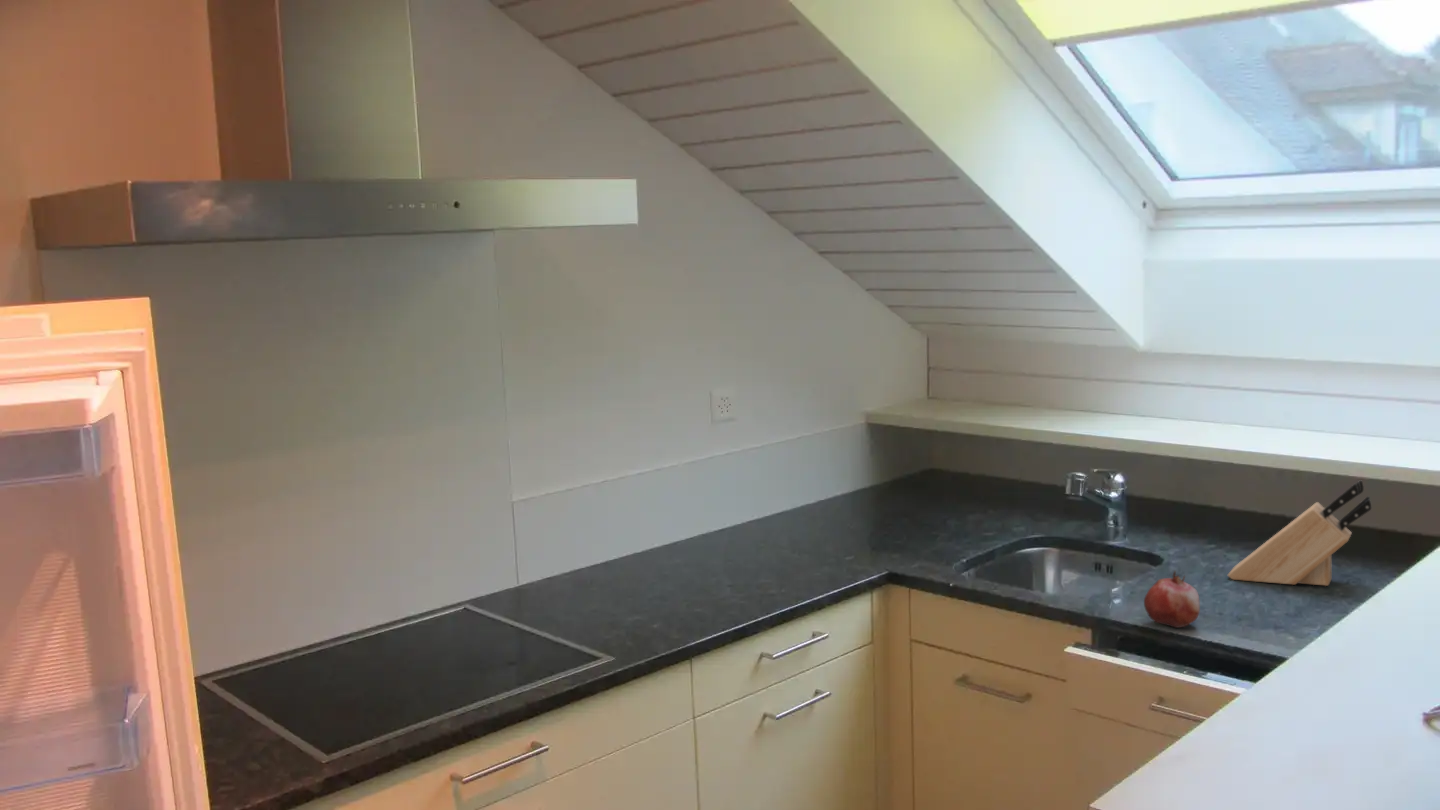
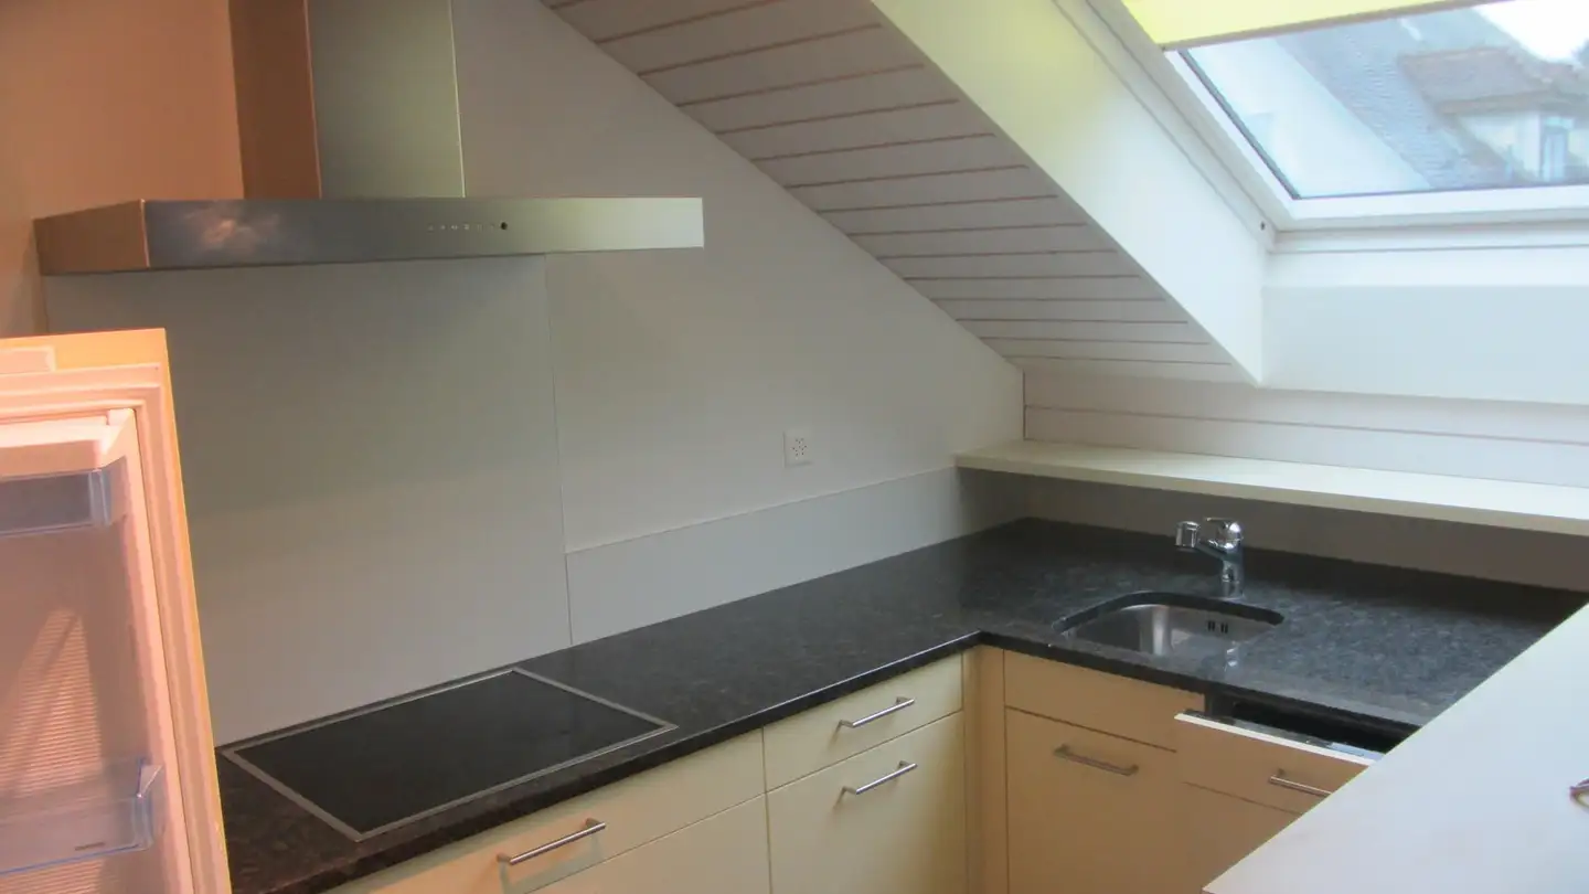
- knife block (1299, 529)
- fruit (1172, 597)
